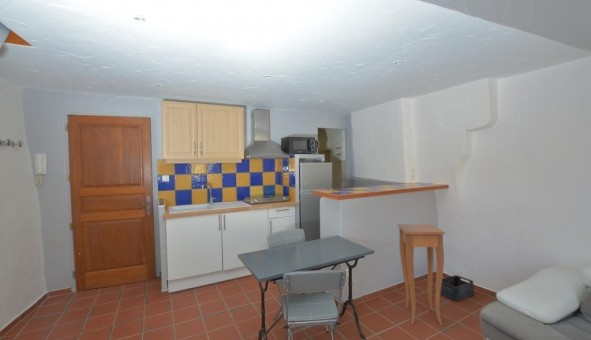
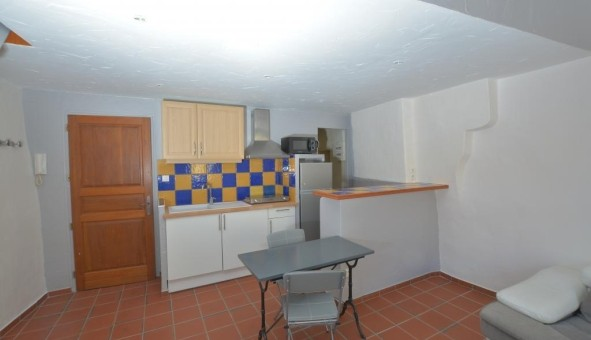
- side table (428, 272)
- storage bin (456, 287)
